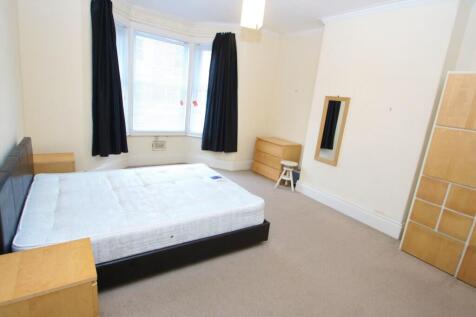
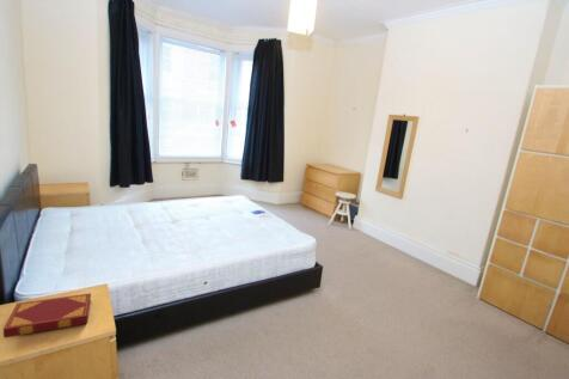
+ hardback book (51, 313)
